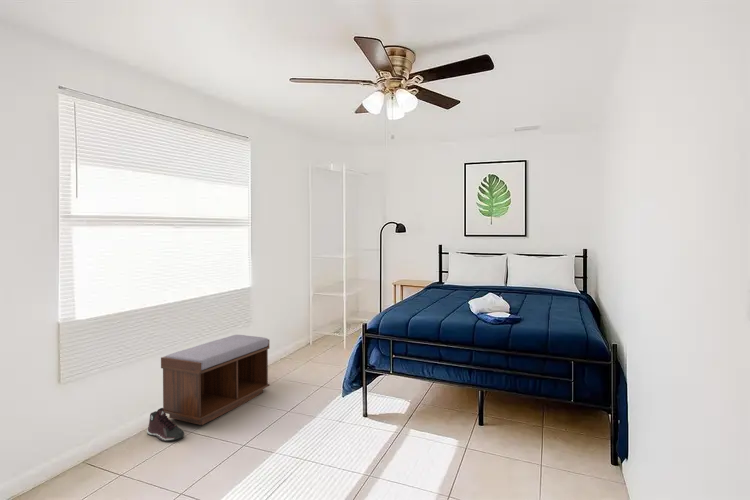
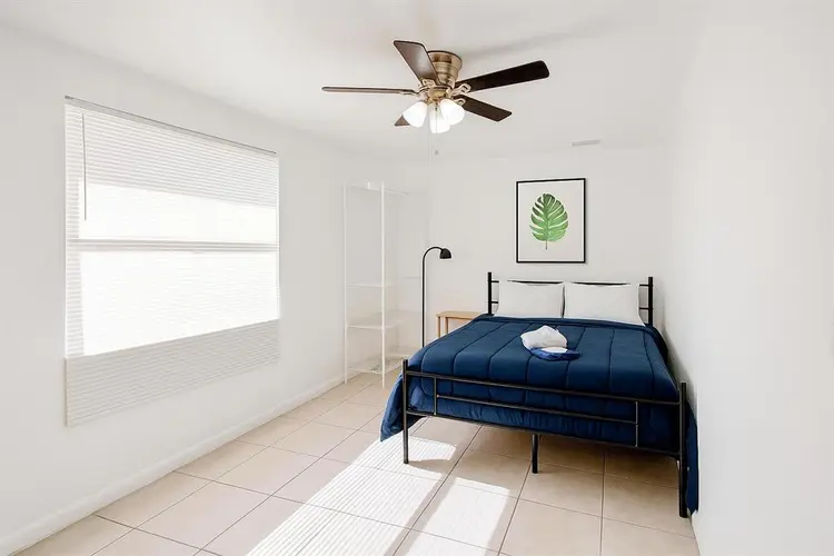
- bench (220, 374)
- sneaker (164, 422)
